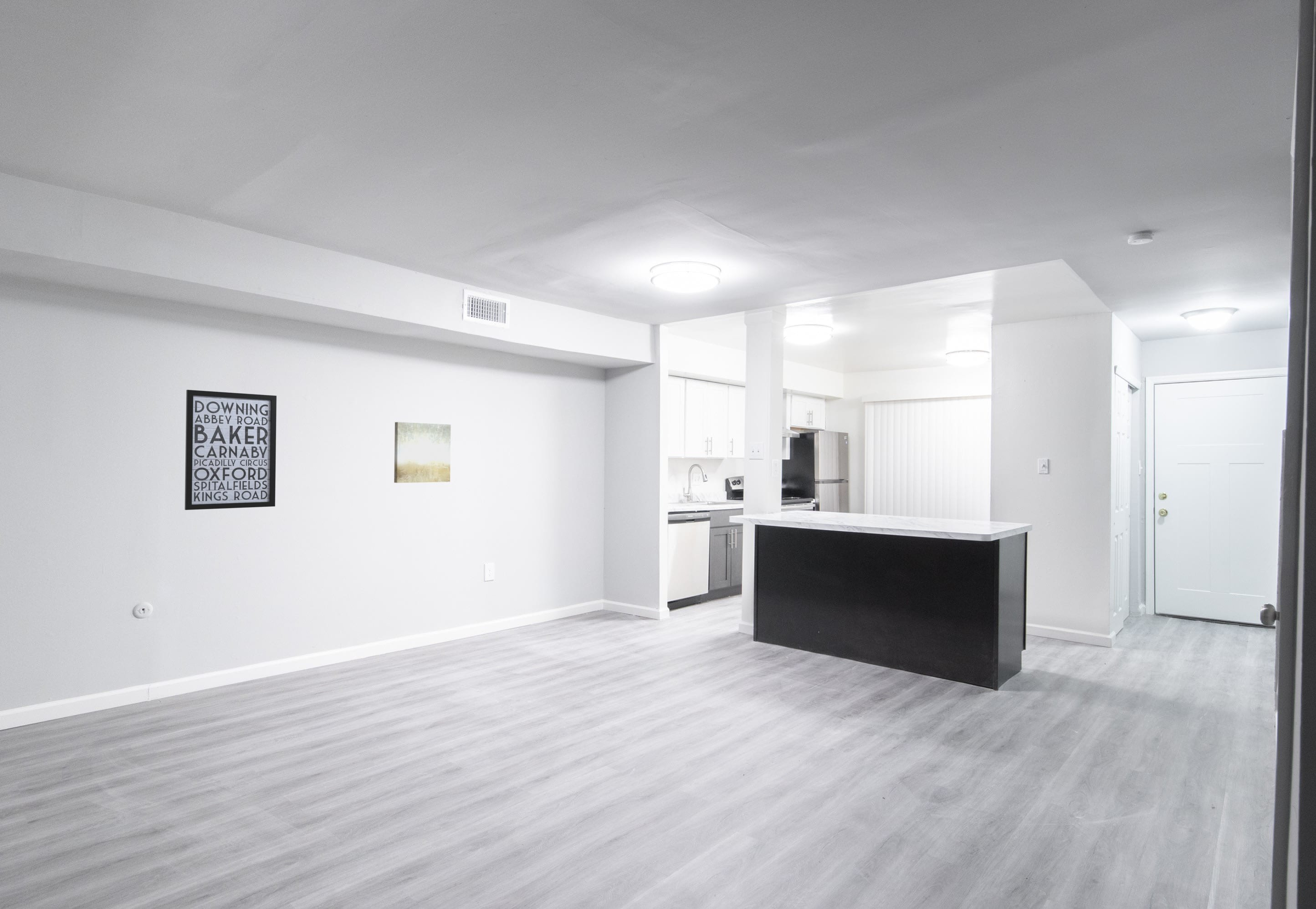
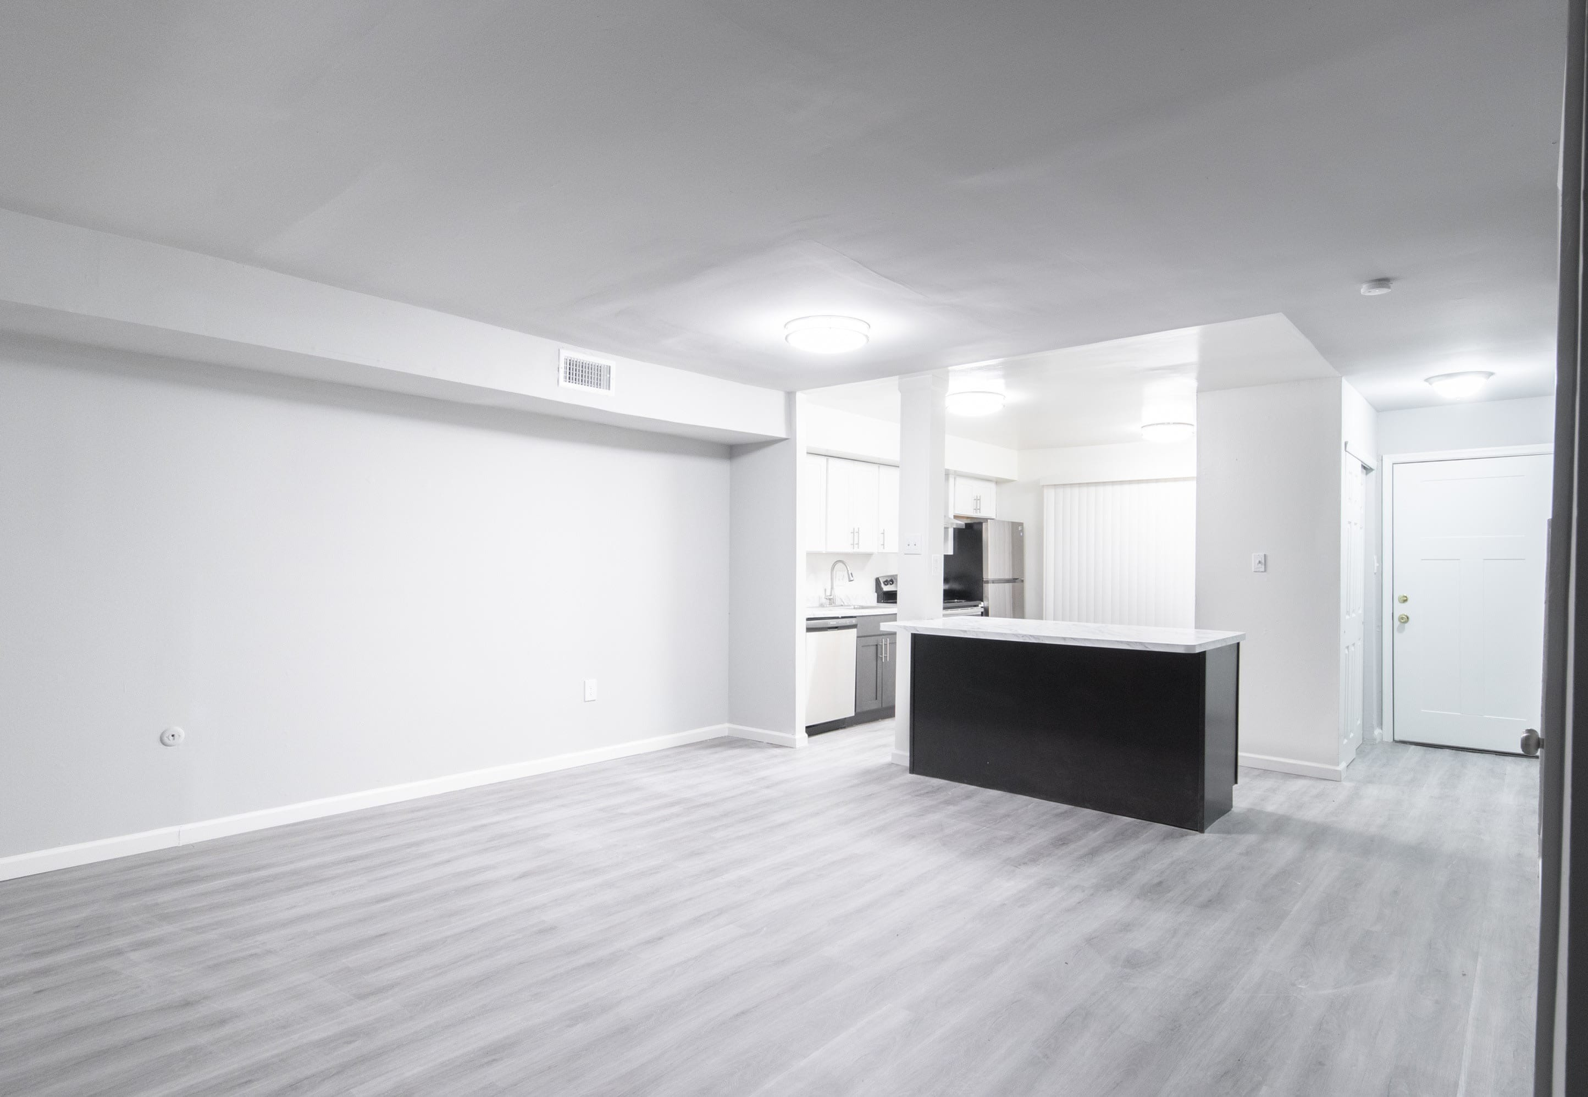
- wall art (232, 450)
- wall art (423, 452)
